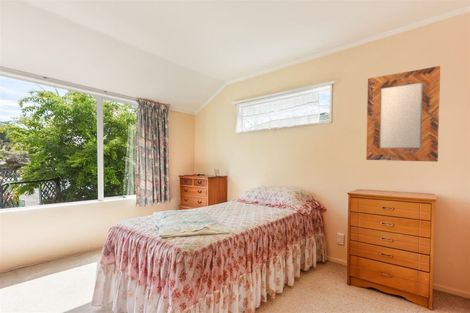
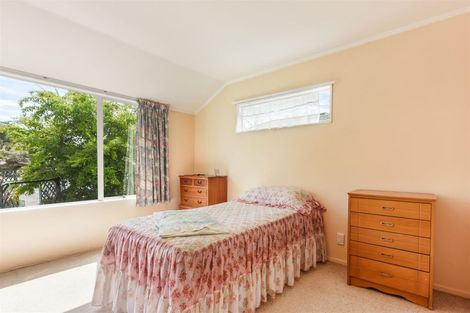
- home mirror (400, 117)
